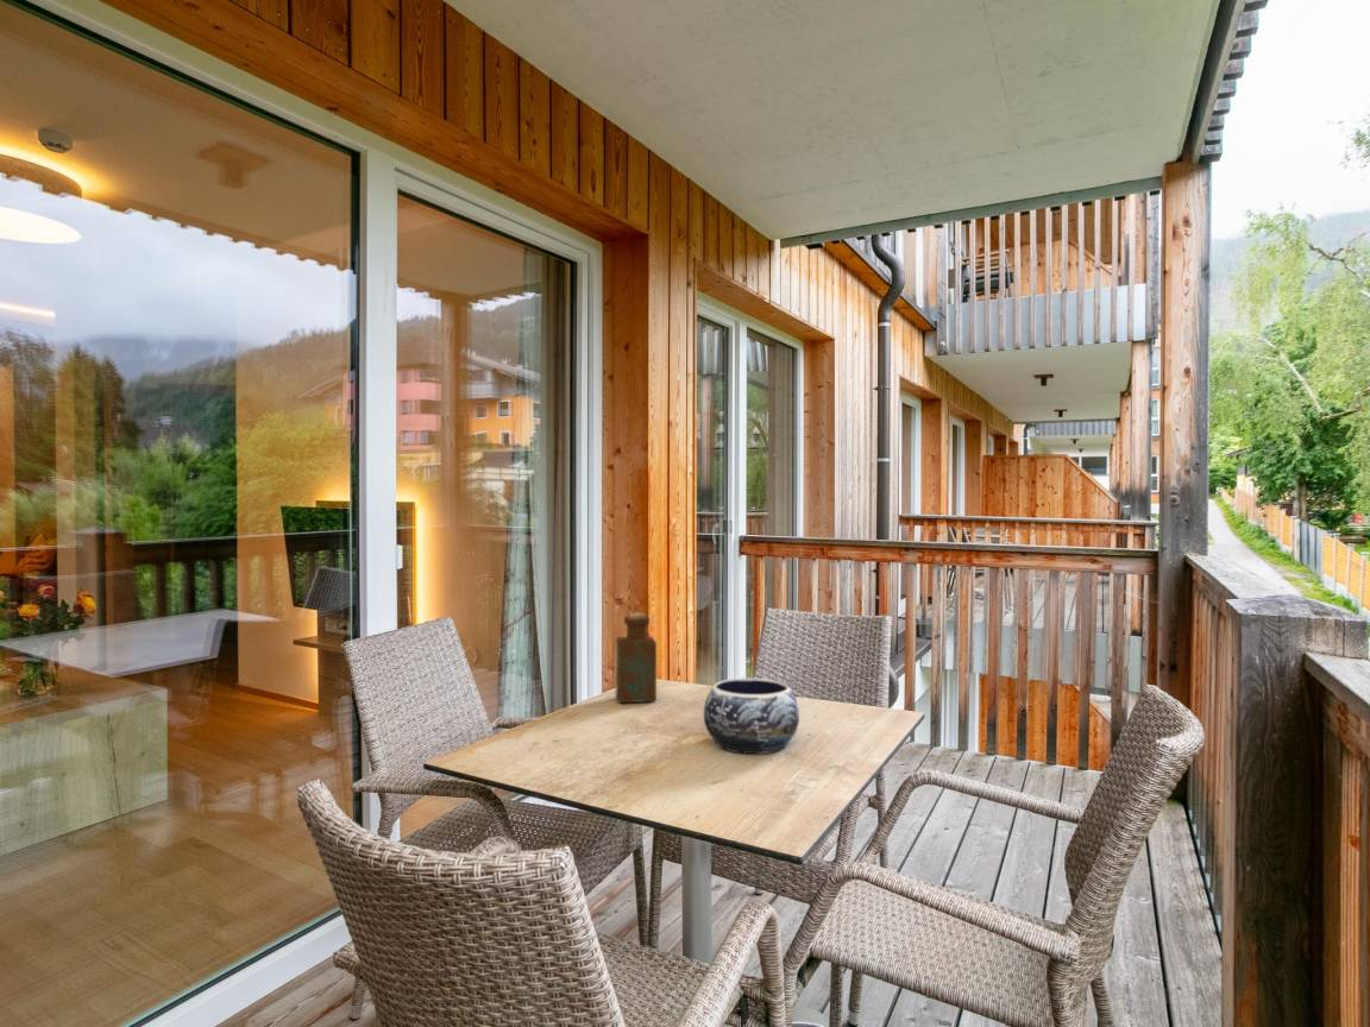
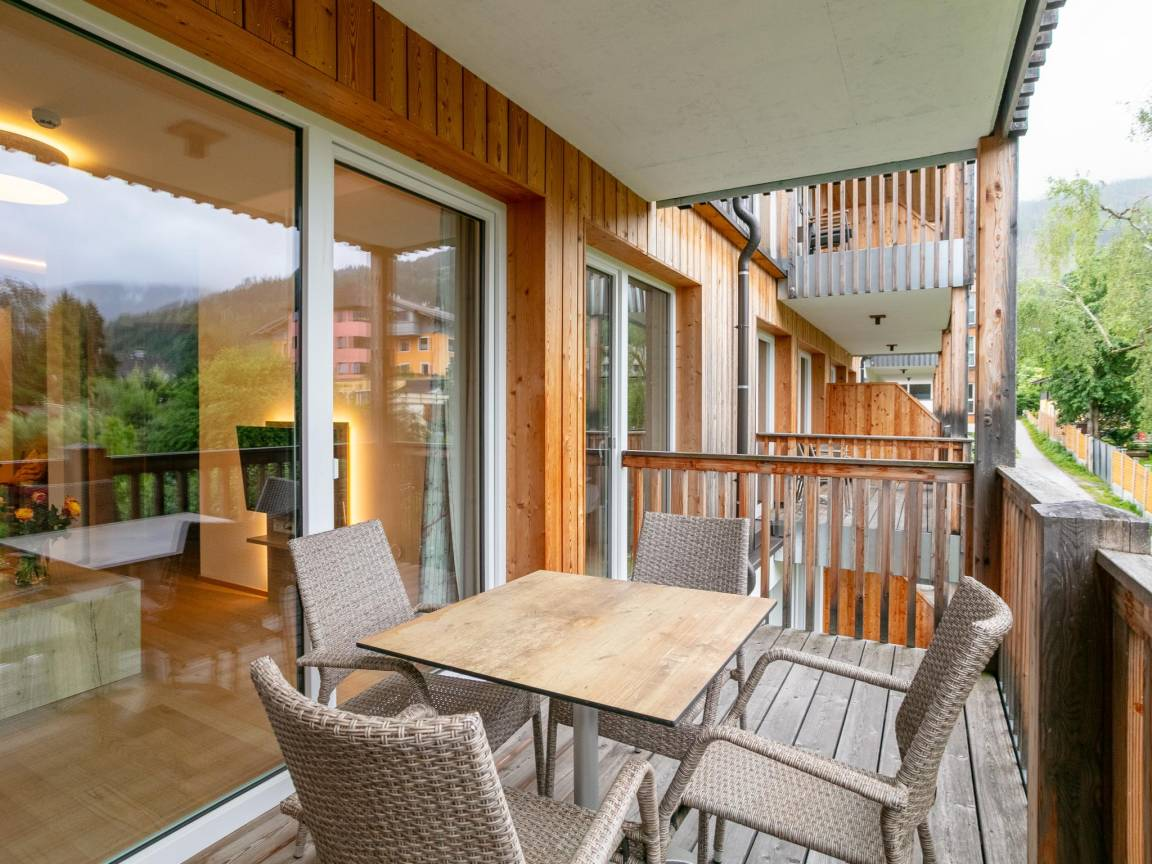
- decorative bowl (750, 713)
- bottle (635, 656)
